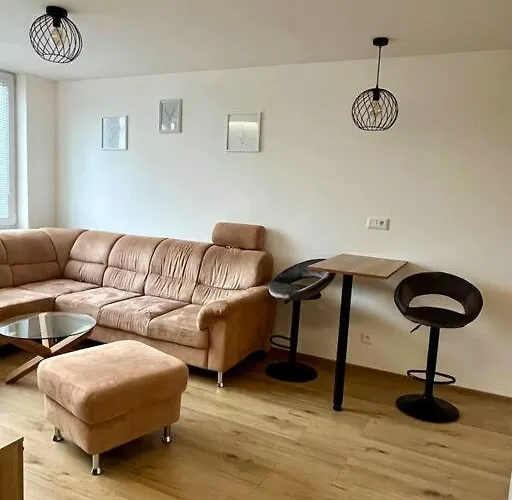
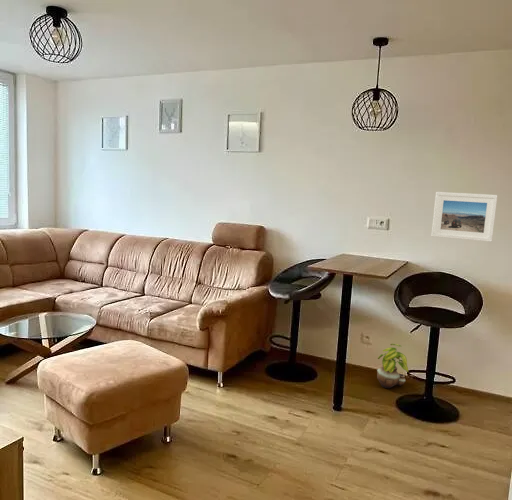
+ potted plant (393, 365)
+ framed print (463, 216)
